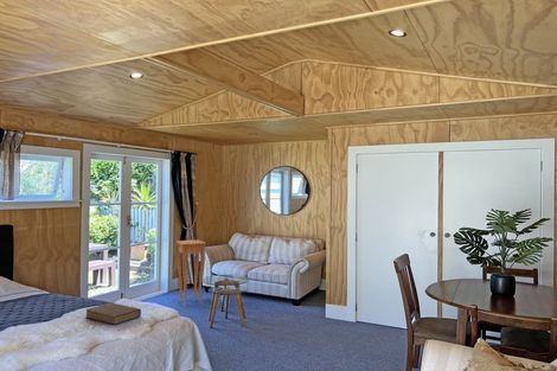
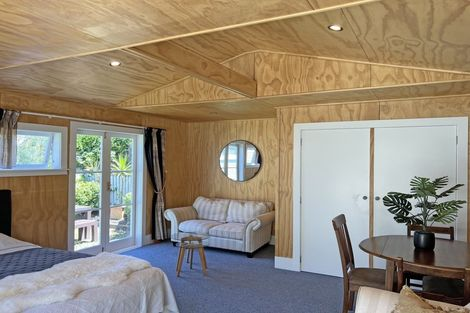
- book (113, 313)
- side table (194, 271)
